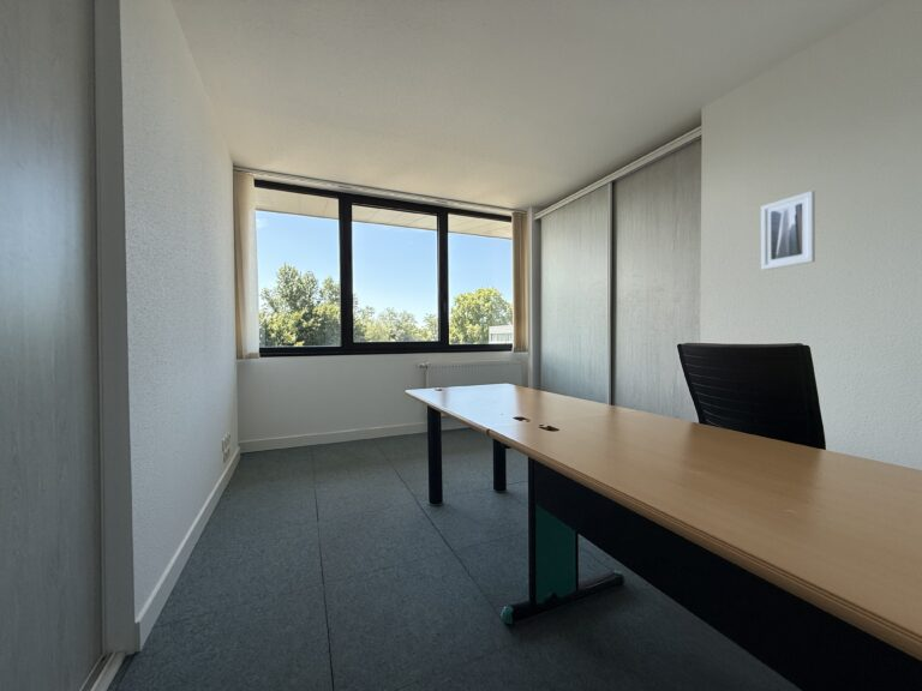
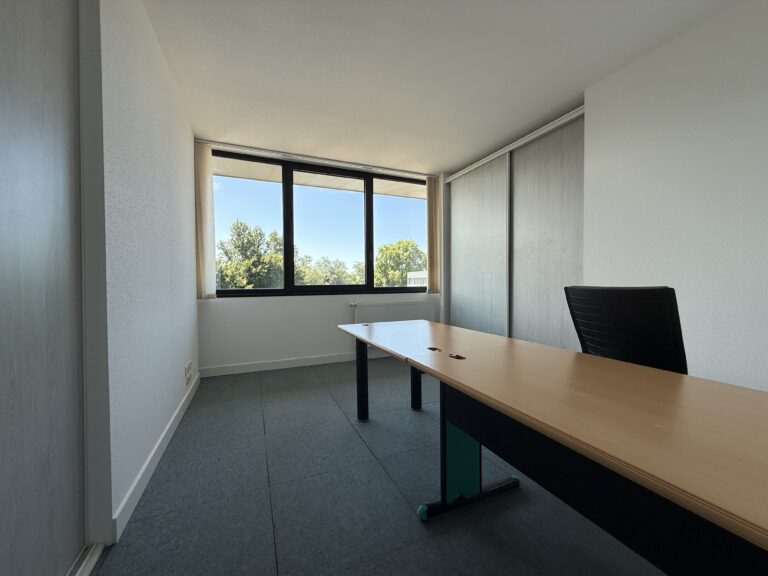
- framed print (786, 232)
